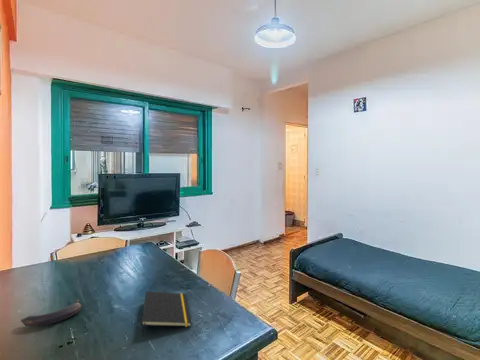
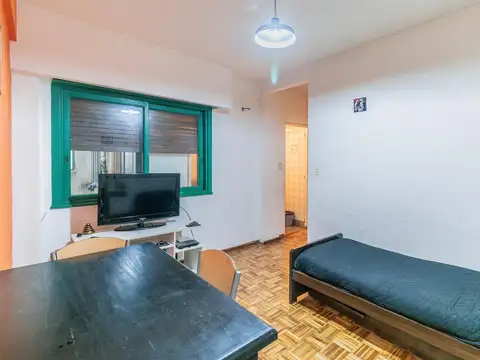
- banana (56, 313)
- notepad (166, 307)
